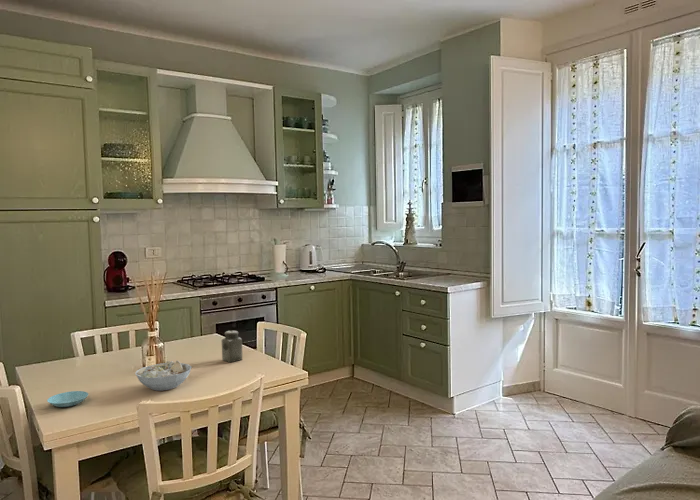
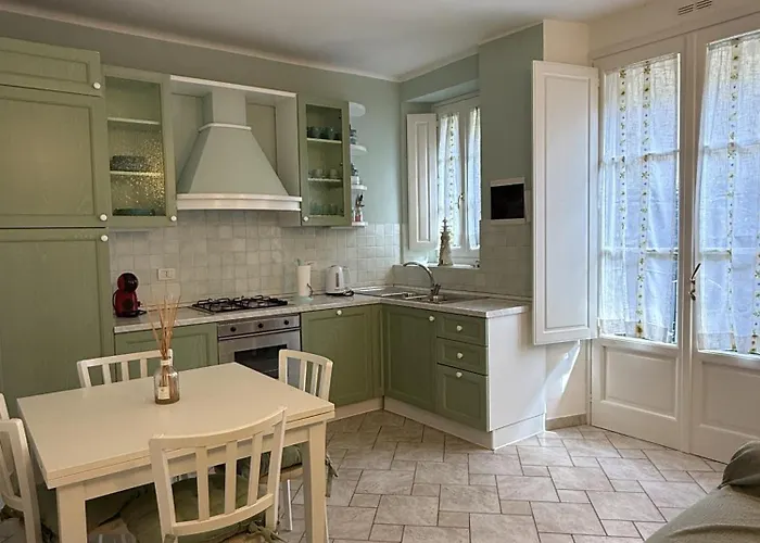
- bowl (164, 375)
- saucer (68, 400)
- salt shaker (232, 345)
